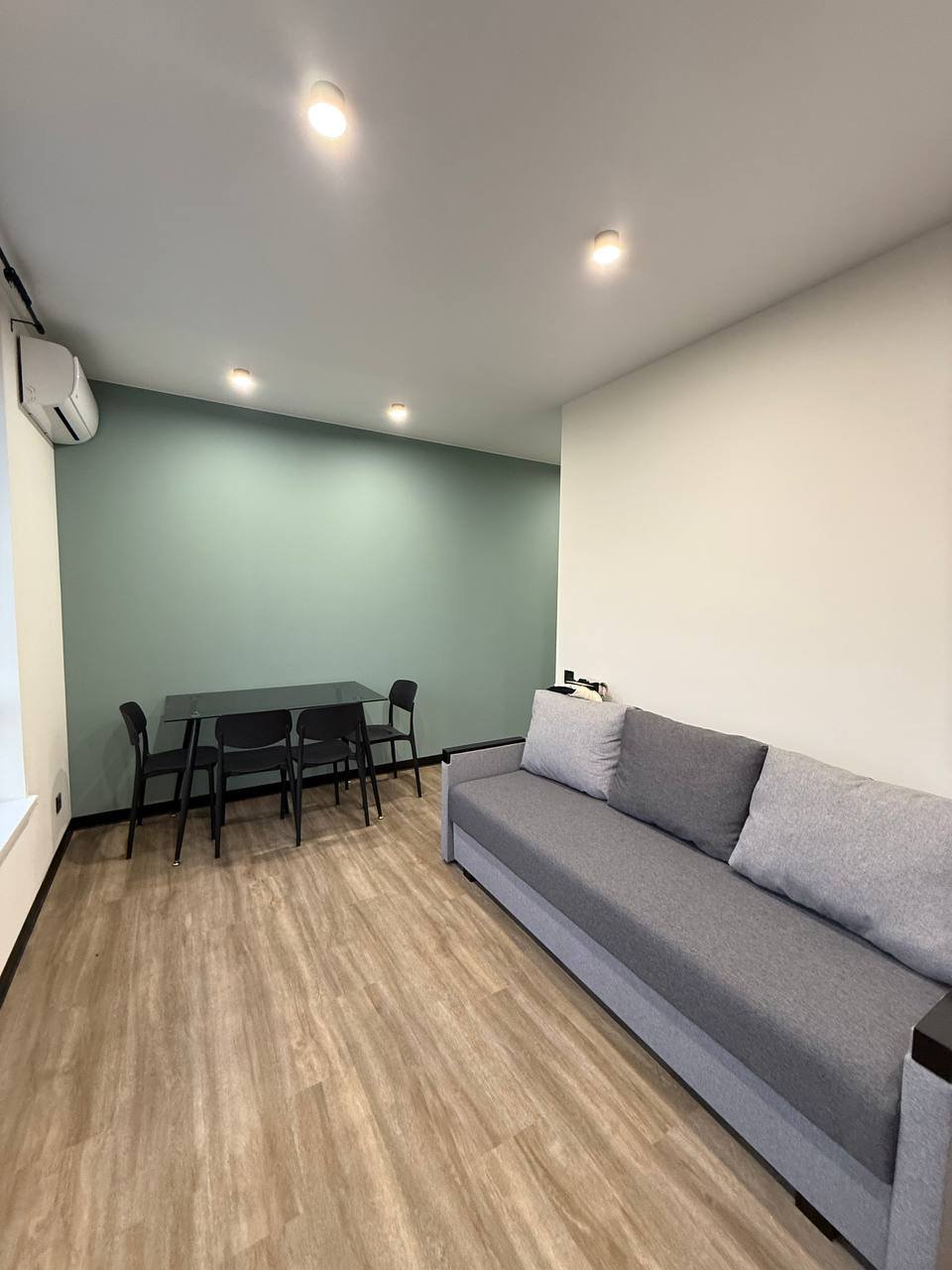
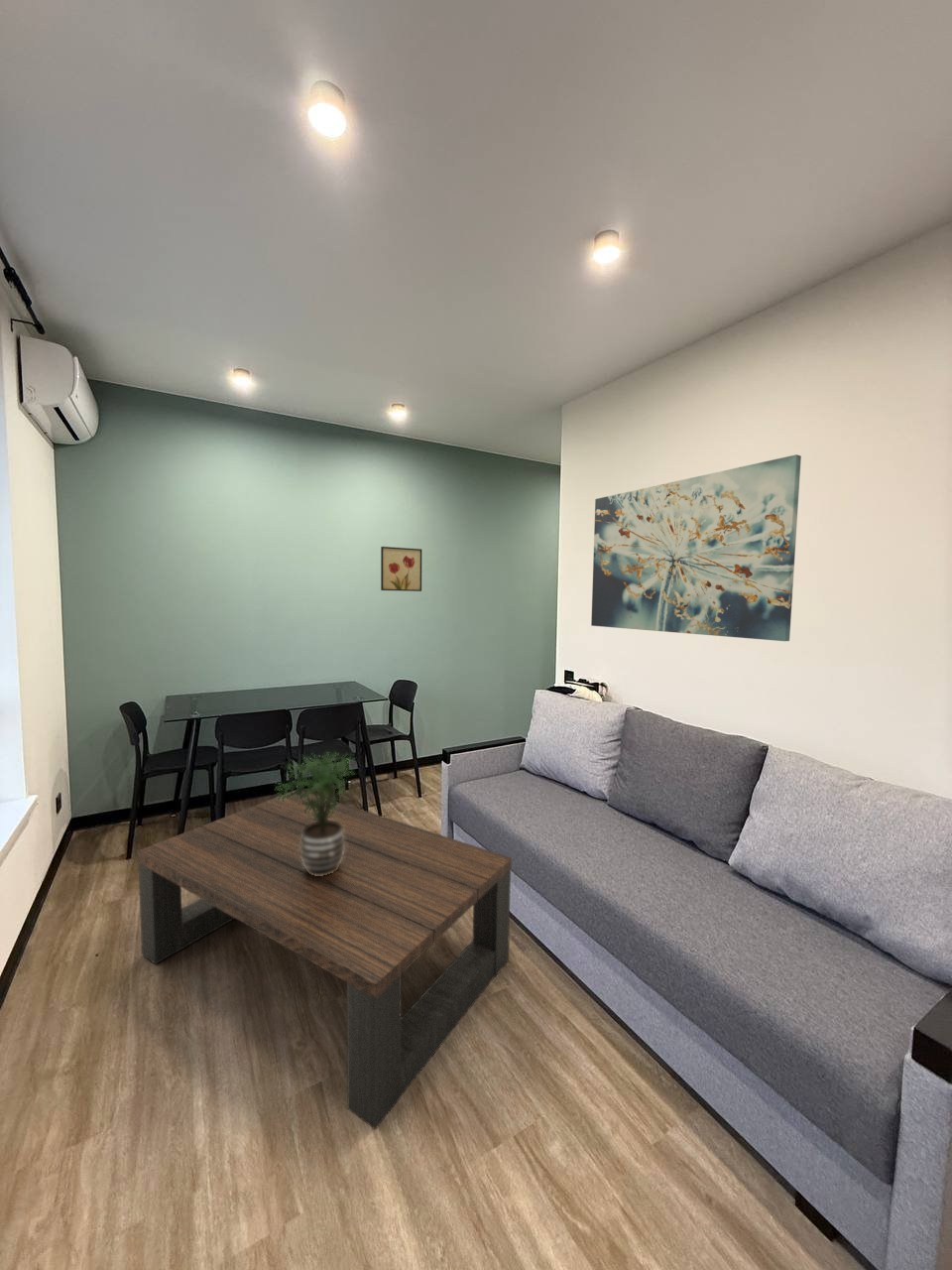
+ potted plant (319, 812)
+ coffee table (324, 906)
+ wall art (675, 557)
+ wall art (401, 570)
